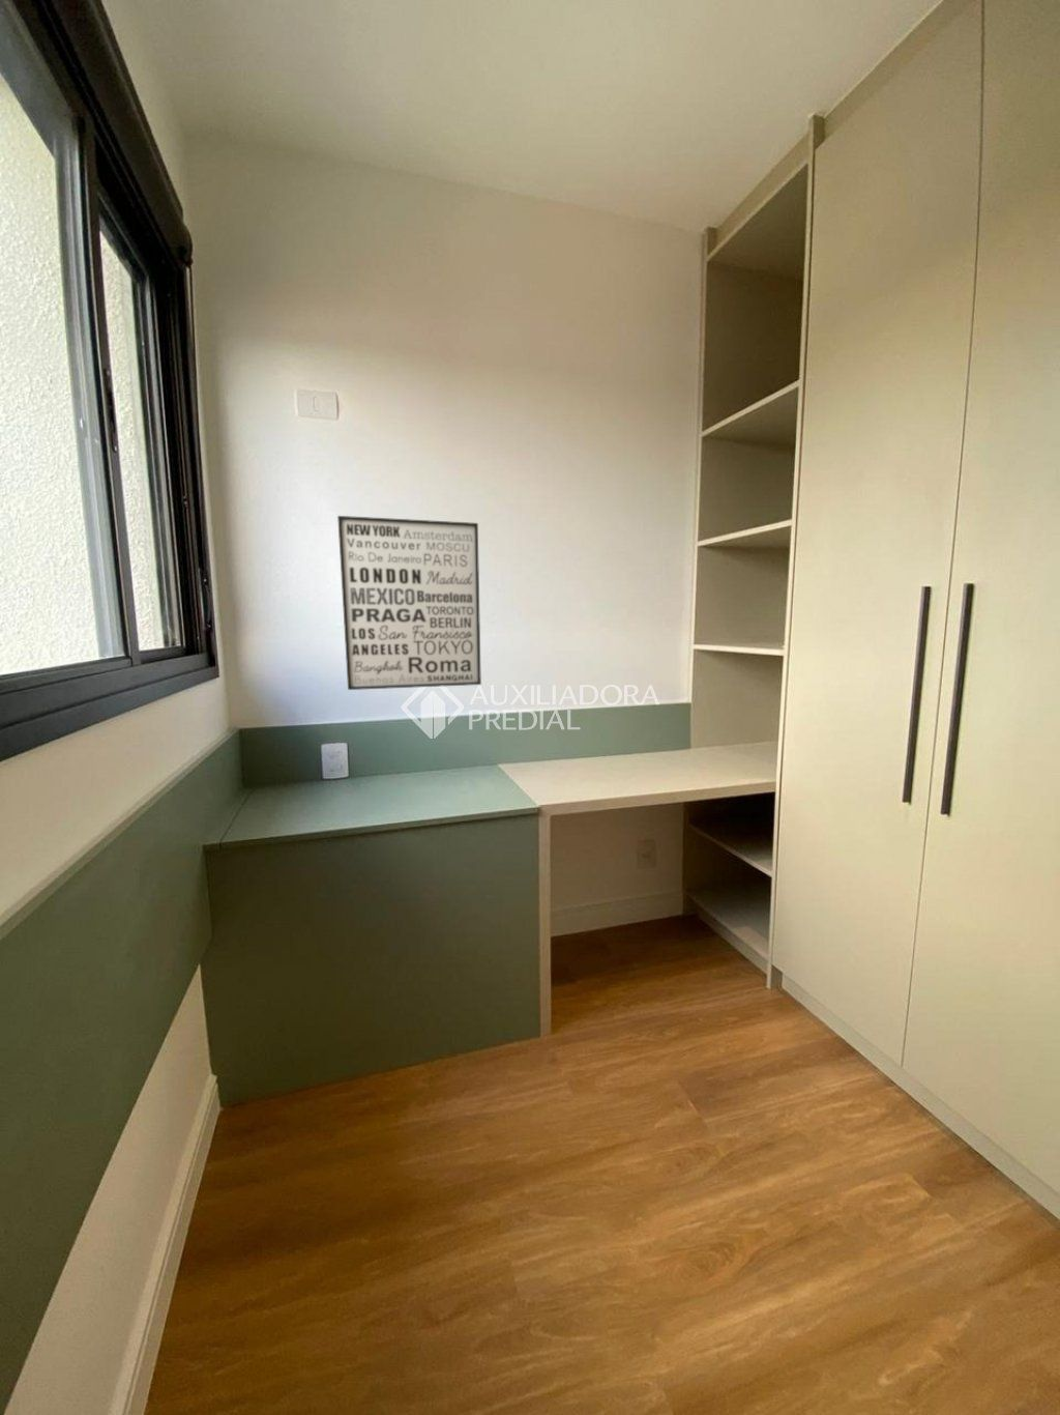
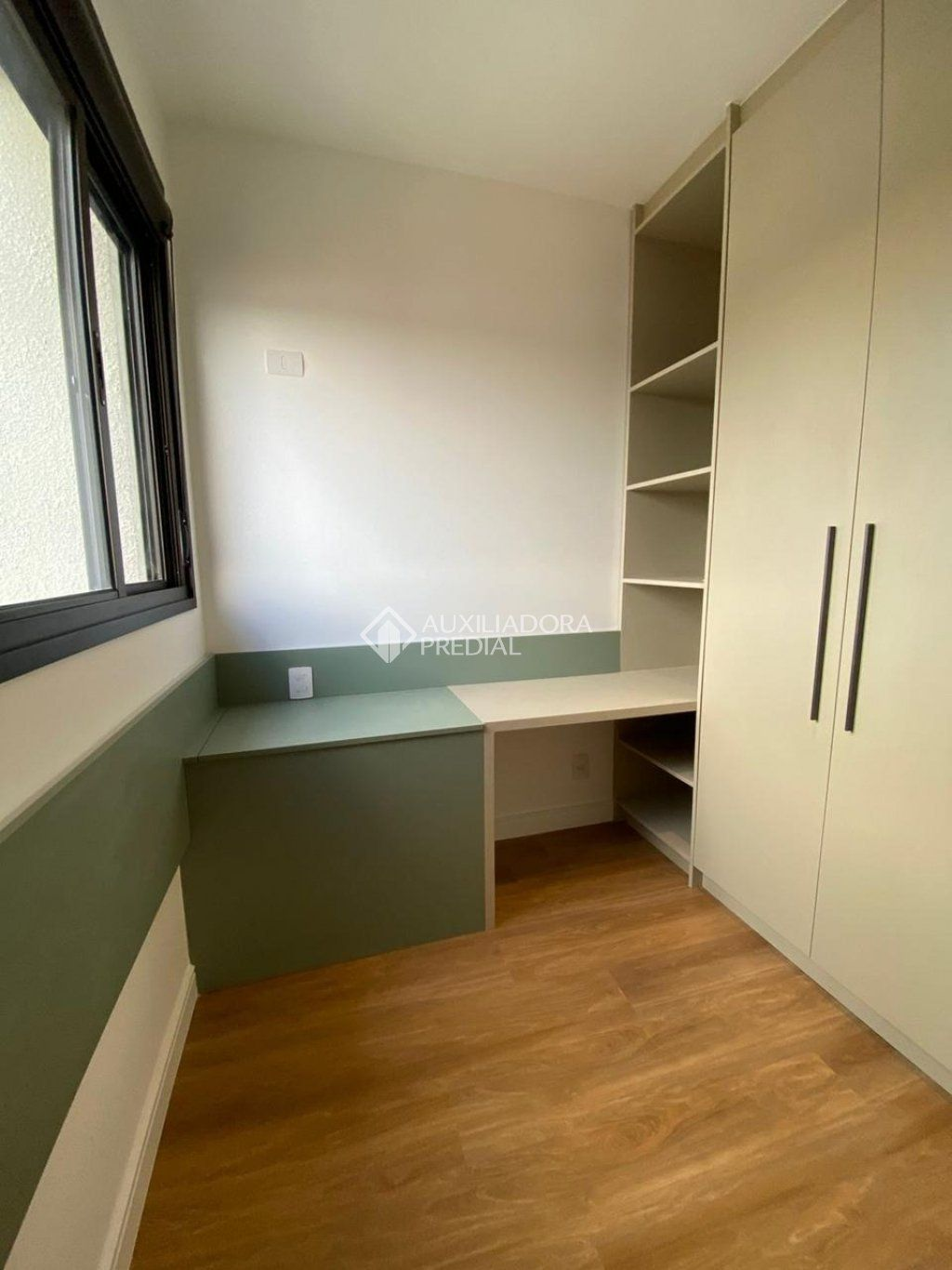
- wall art (413, 605)
